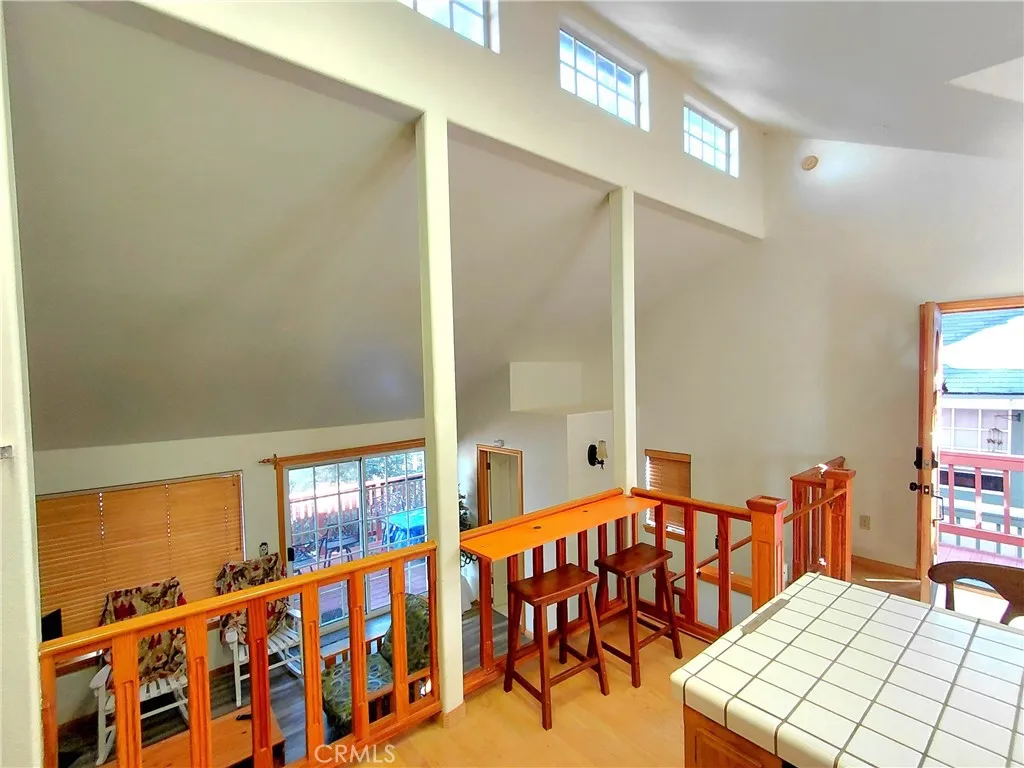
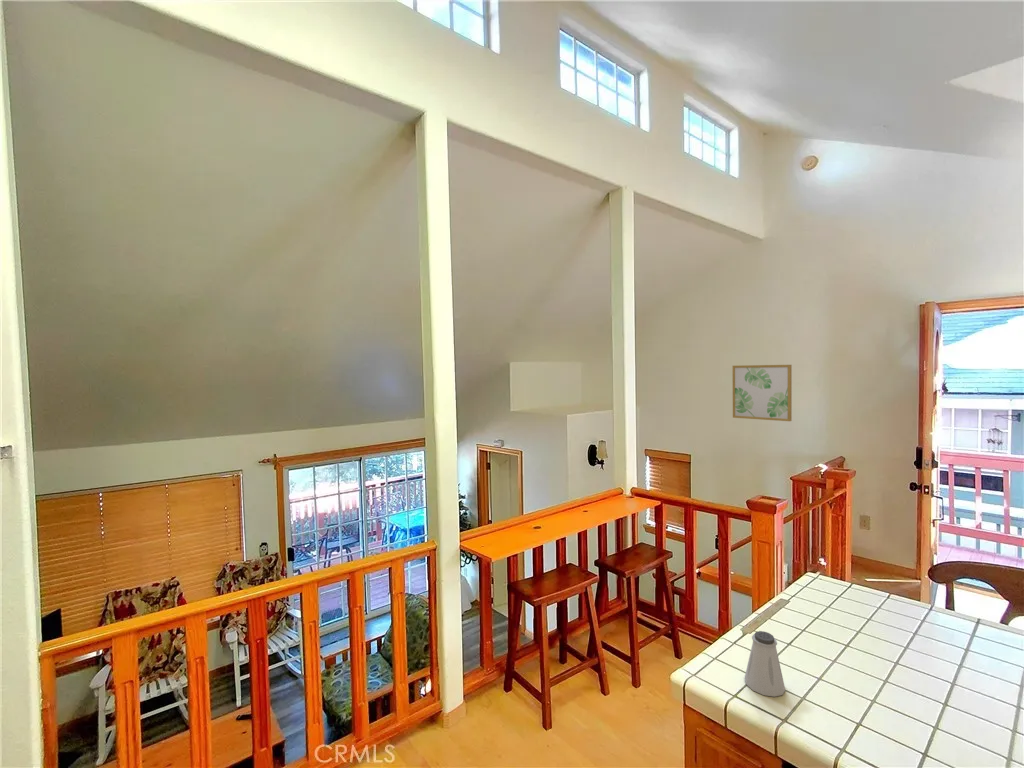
+ saltshaker (764, 660)
+ wall art (760, 392)
